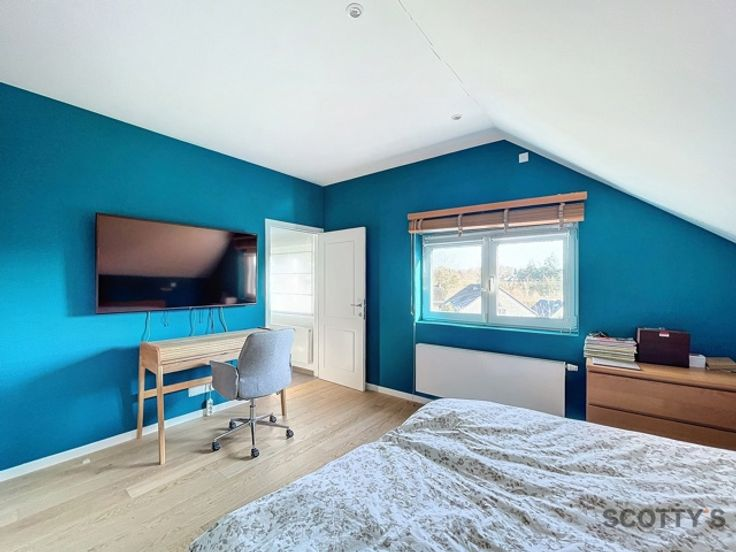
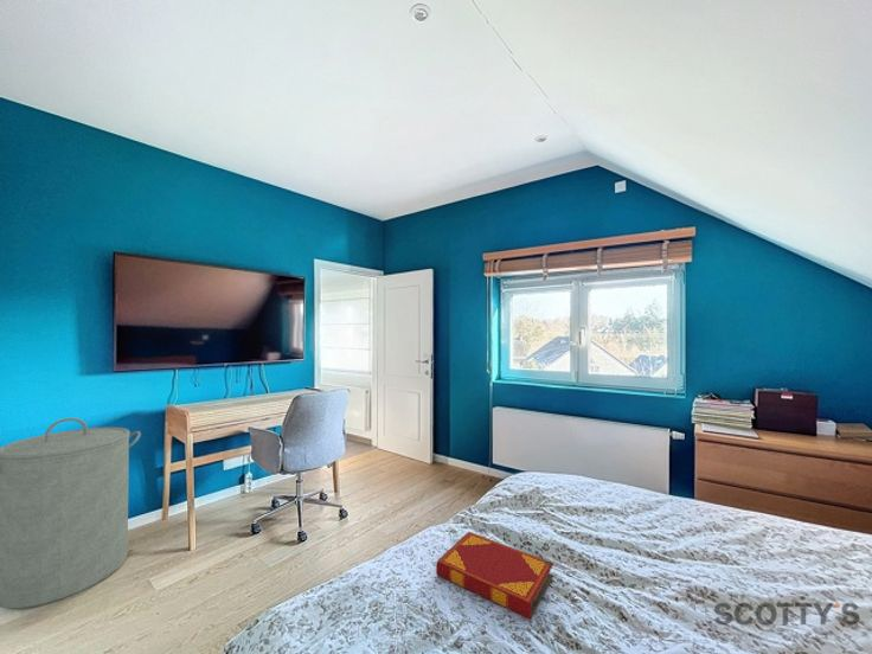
+ laundry hamper (68, 495)
+ hardback book (494, 569)
